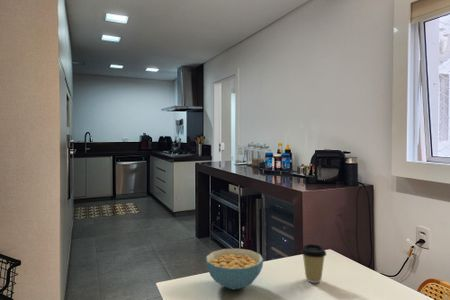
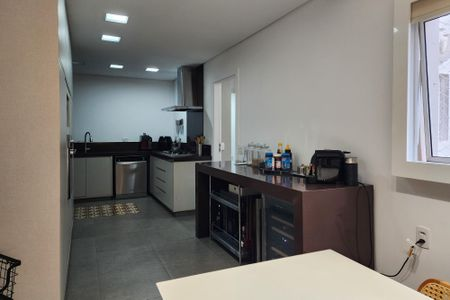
- coffee cup (313, 263)
- cereal bowl (234, 271)
